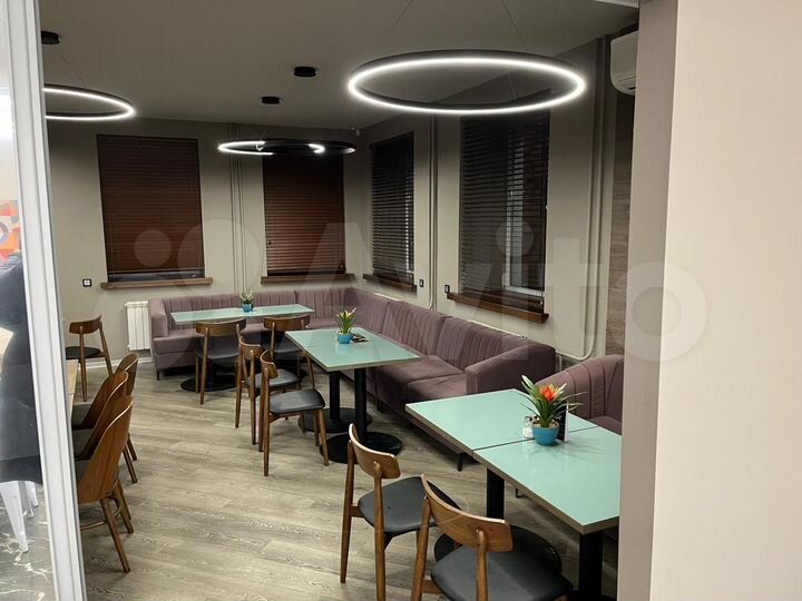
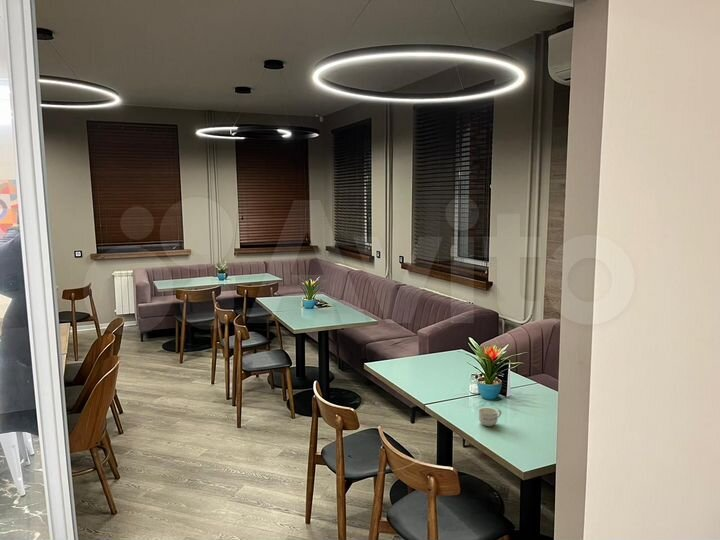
+ cup (490, 417)
